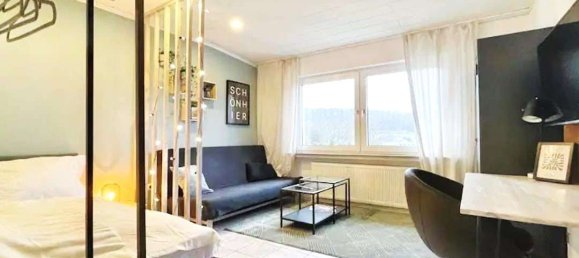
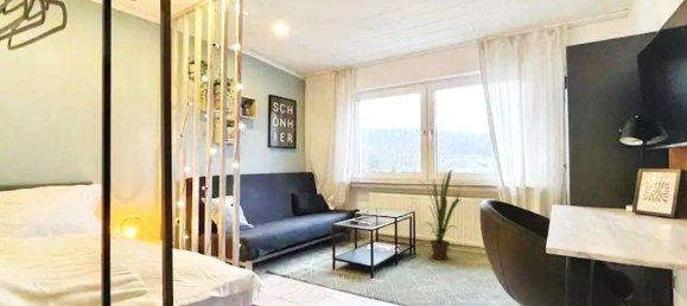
+ house plant (439, 212)
